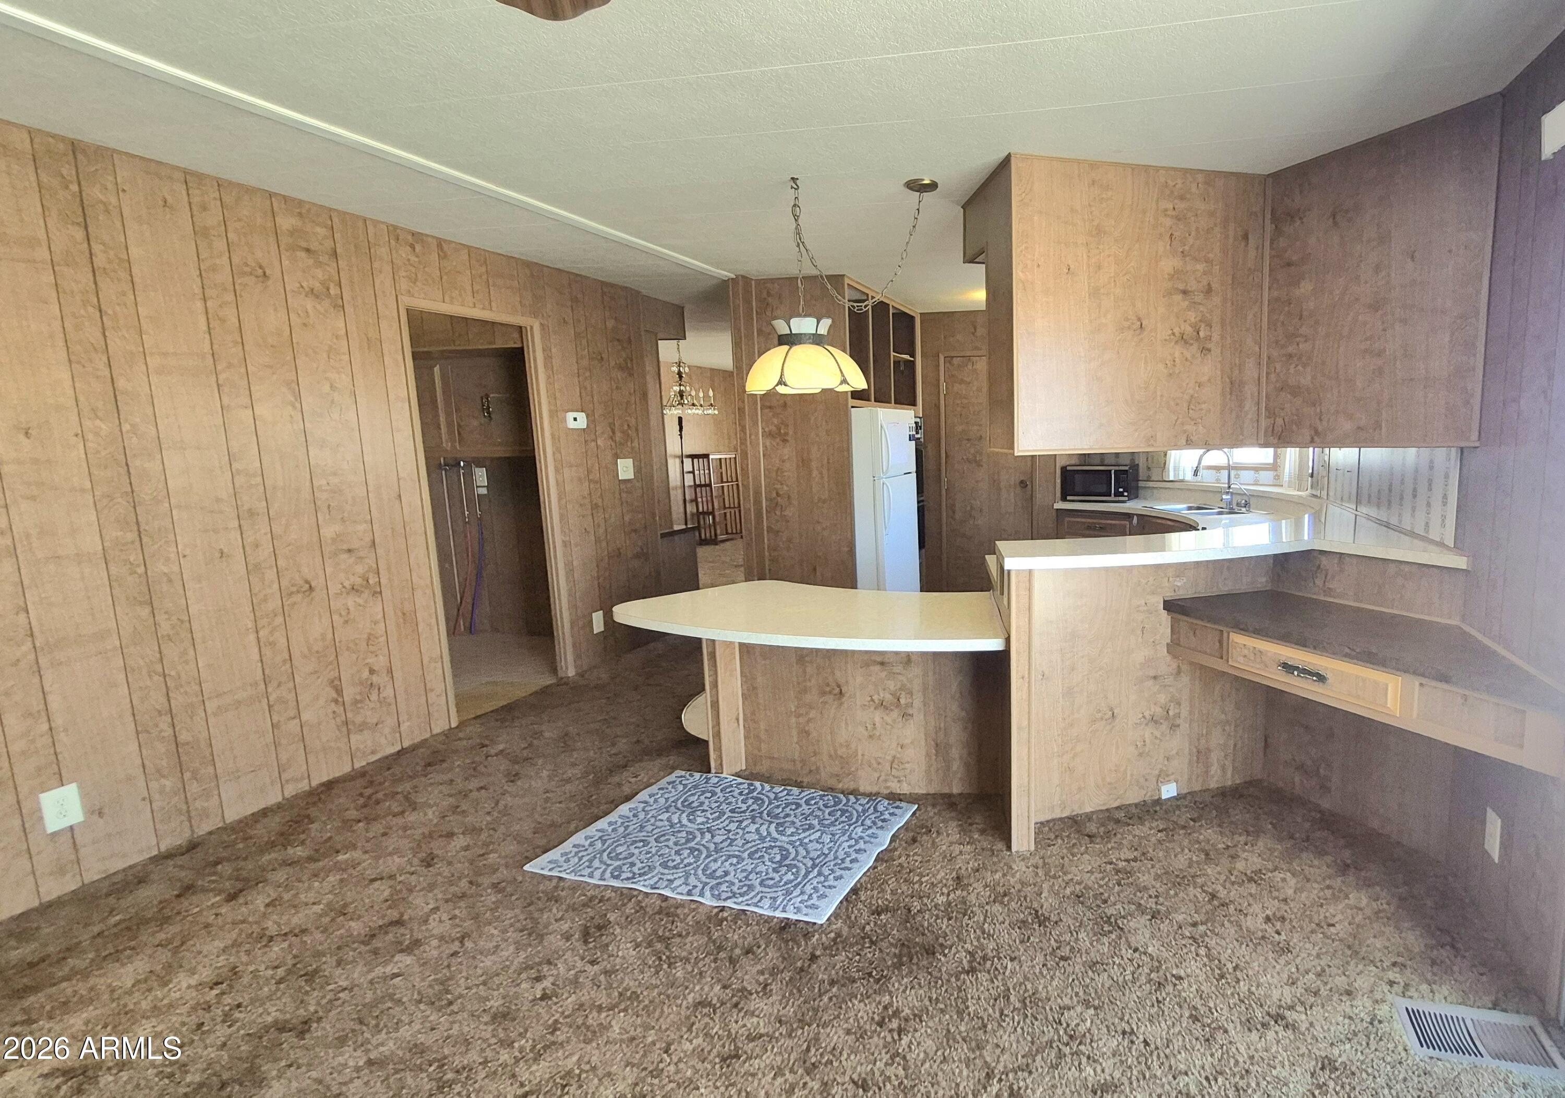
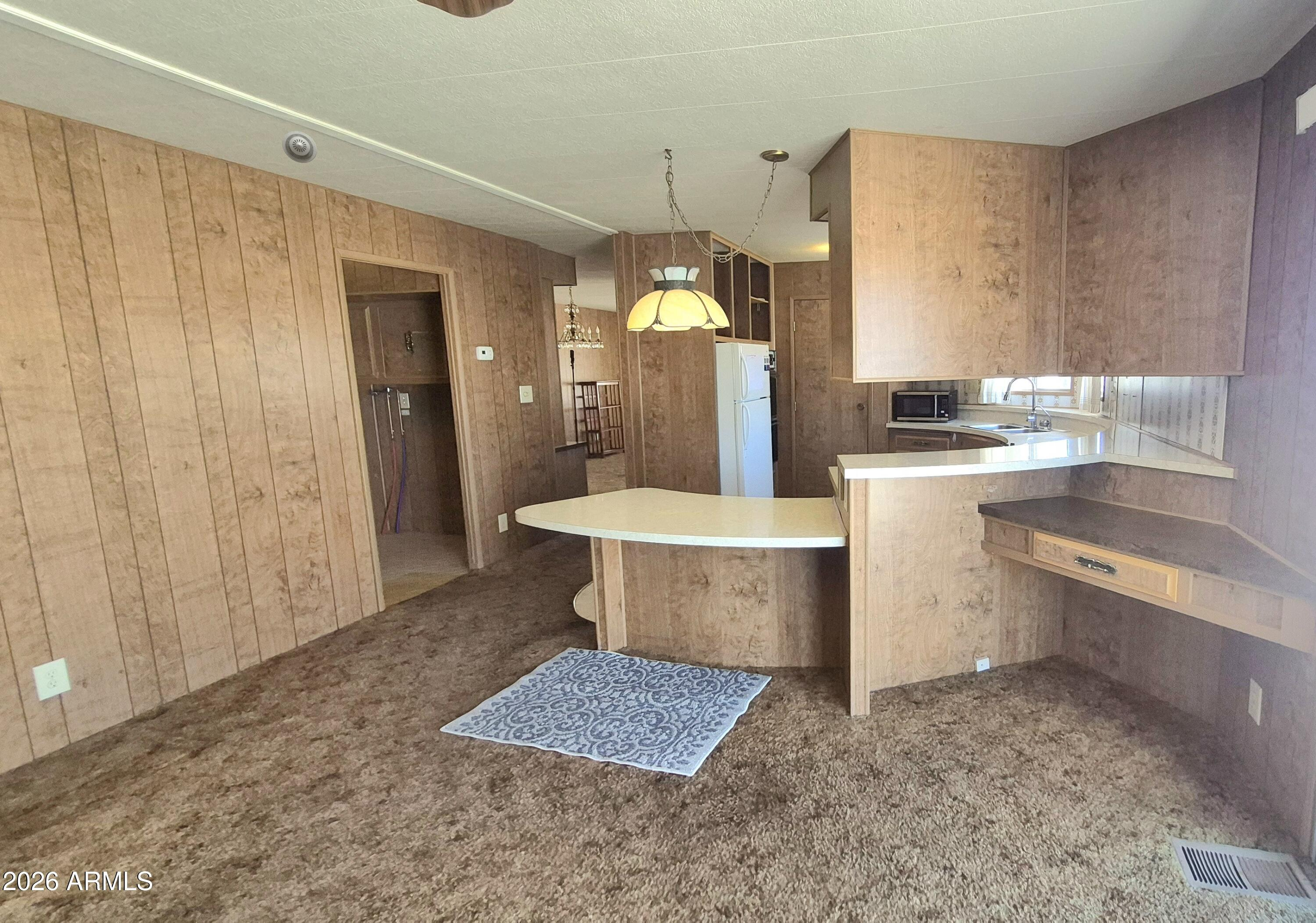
+ smoke detector (300, 146)
